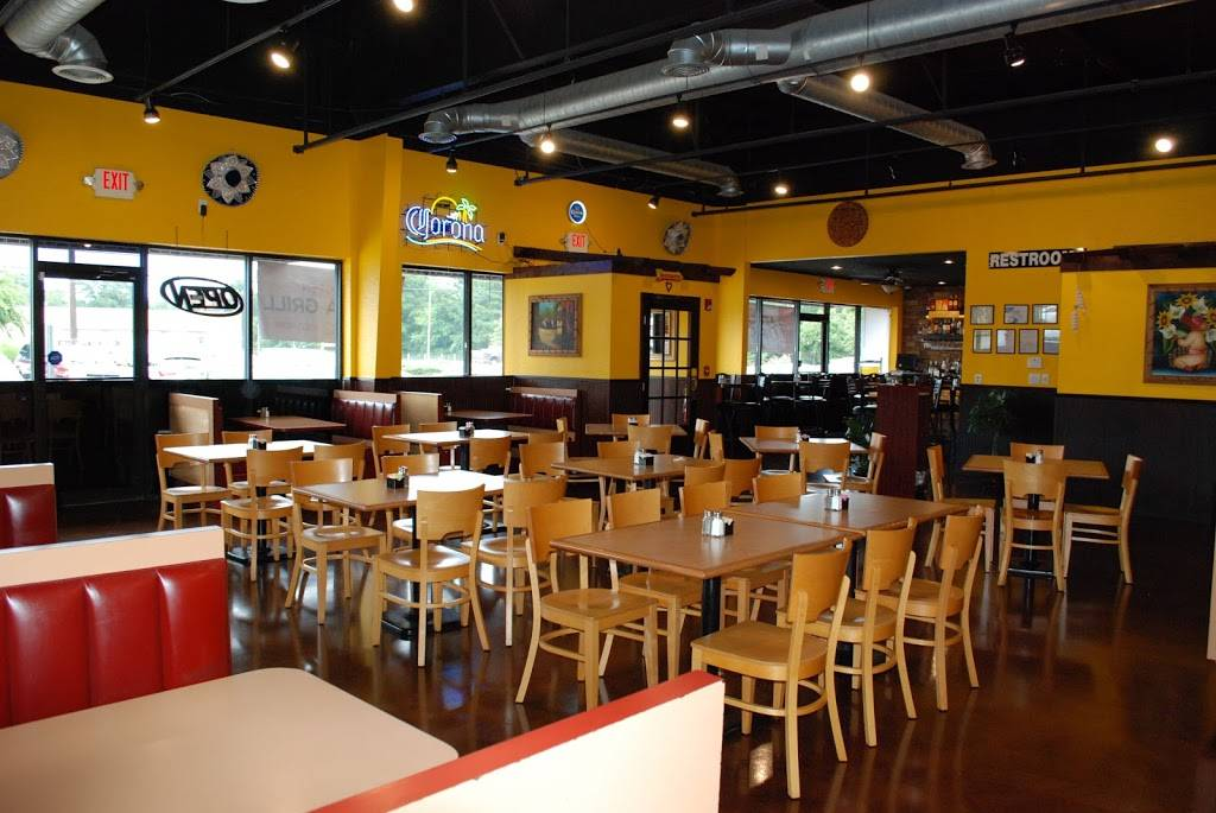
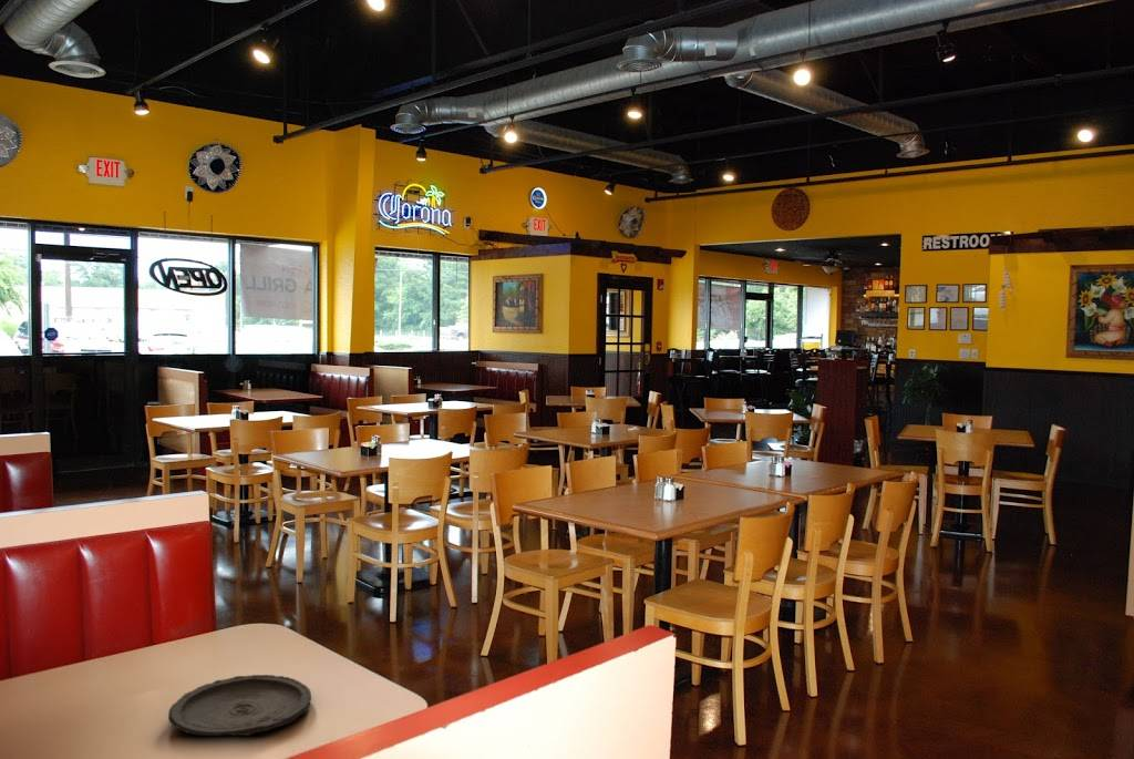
+ plate (241, 706)
